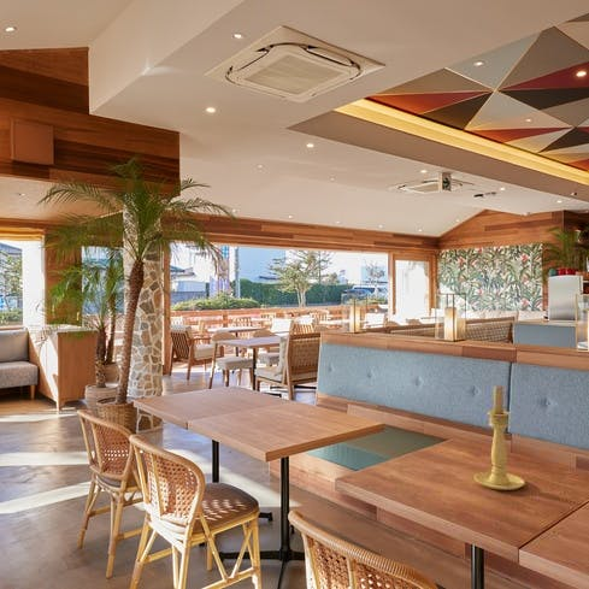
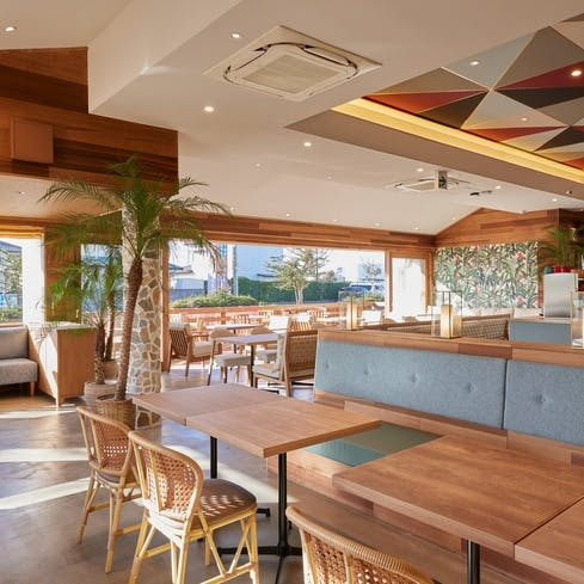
- candle holder (499, 434)
